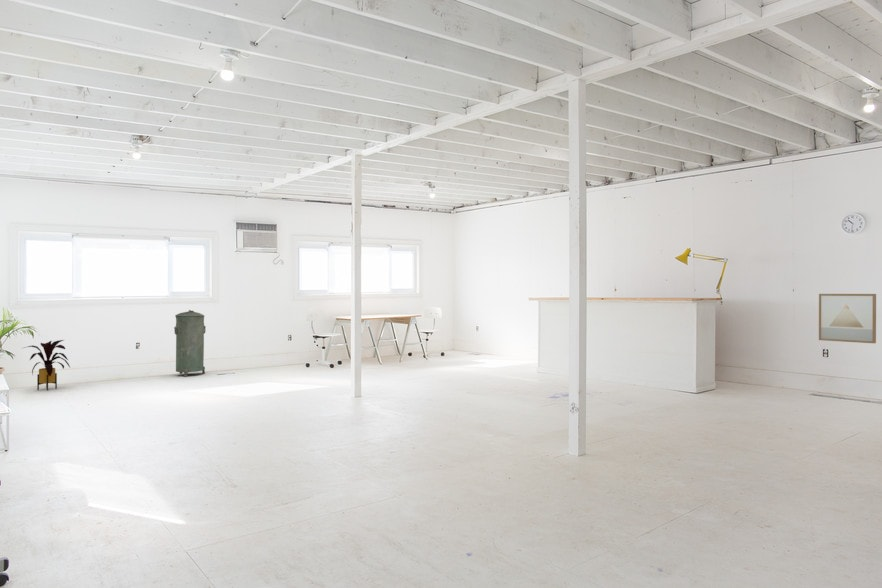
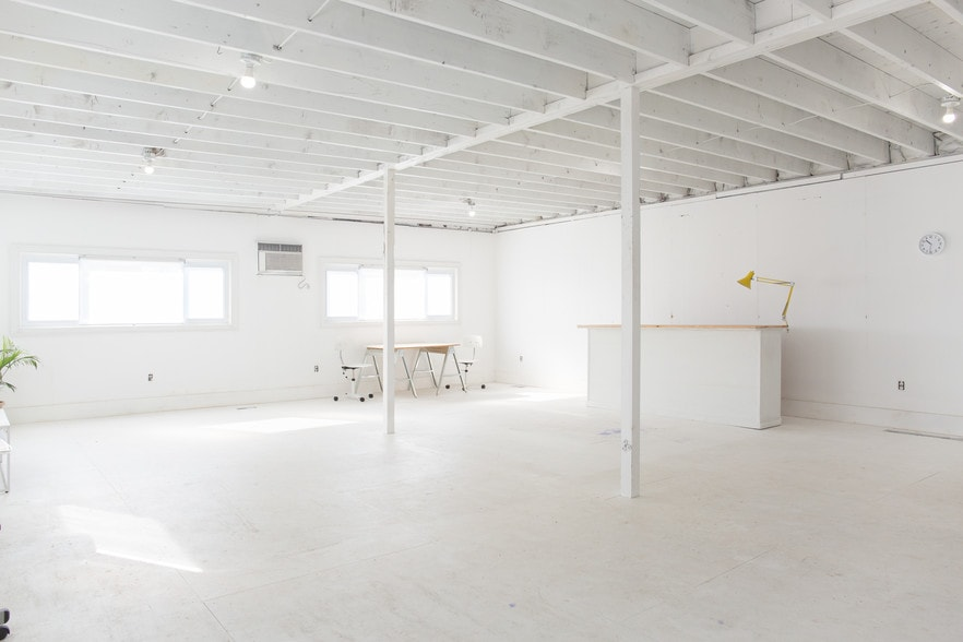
- wall art (846, 317)
- trash can (190, 342)
- house plant (46, 364)
